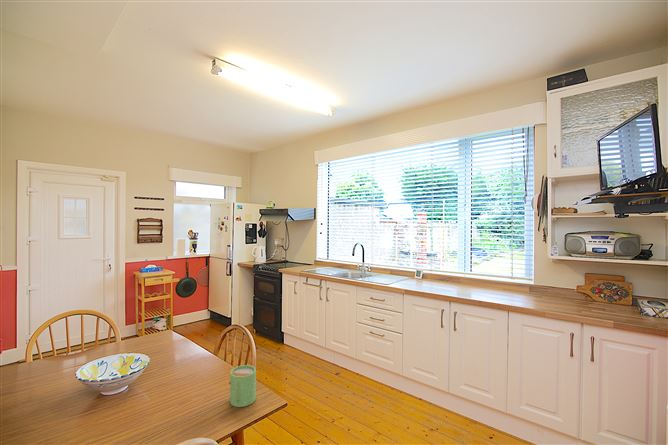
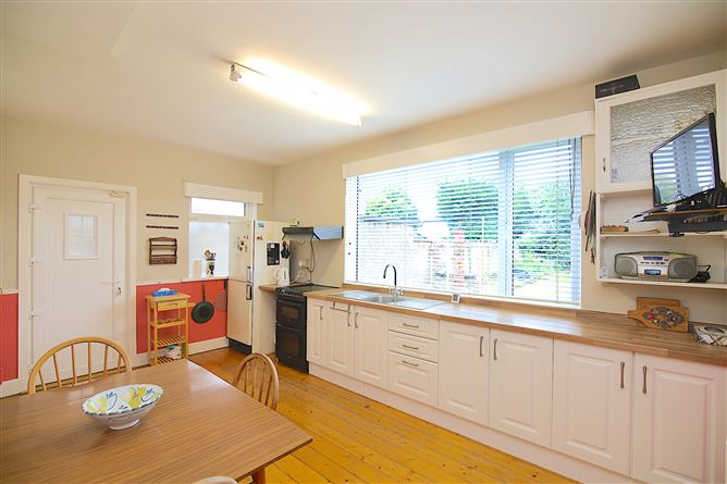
- mug (241, 386)
